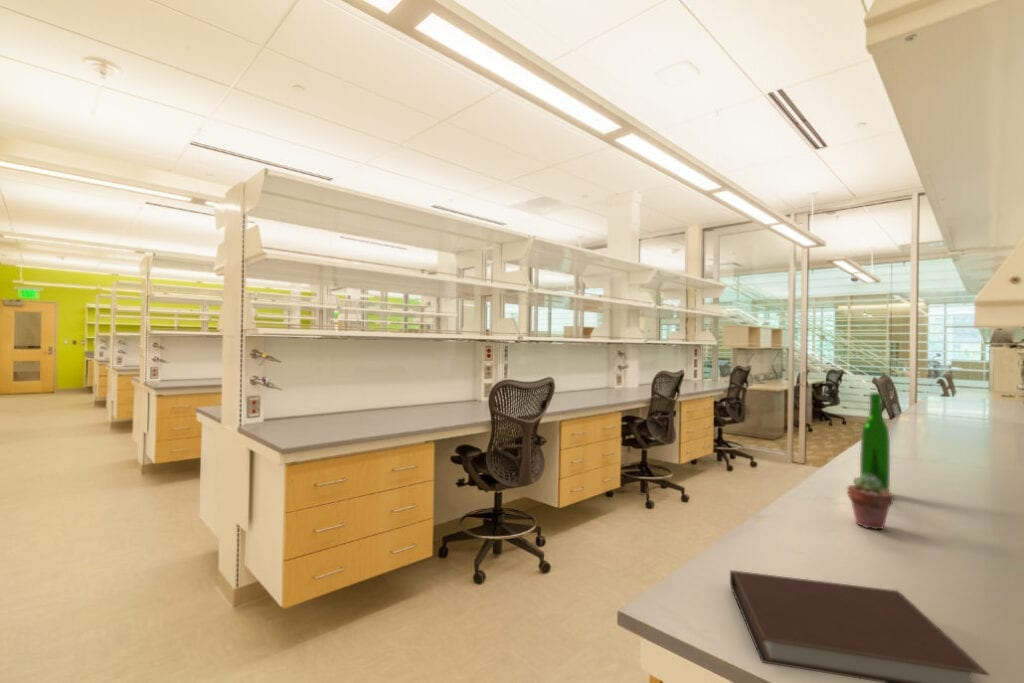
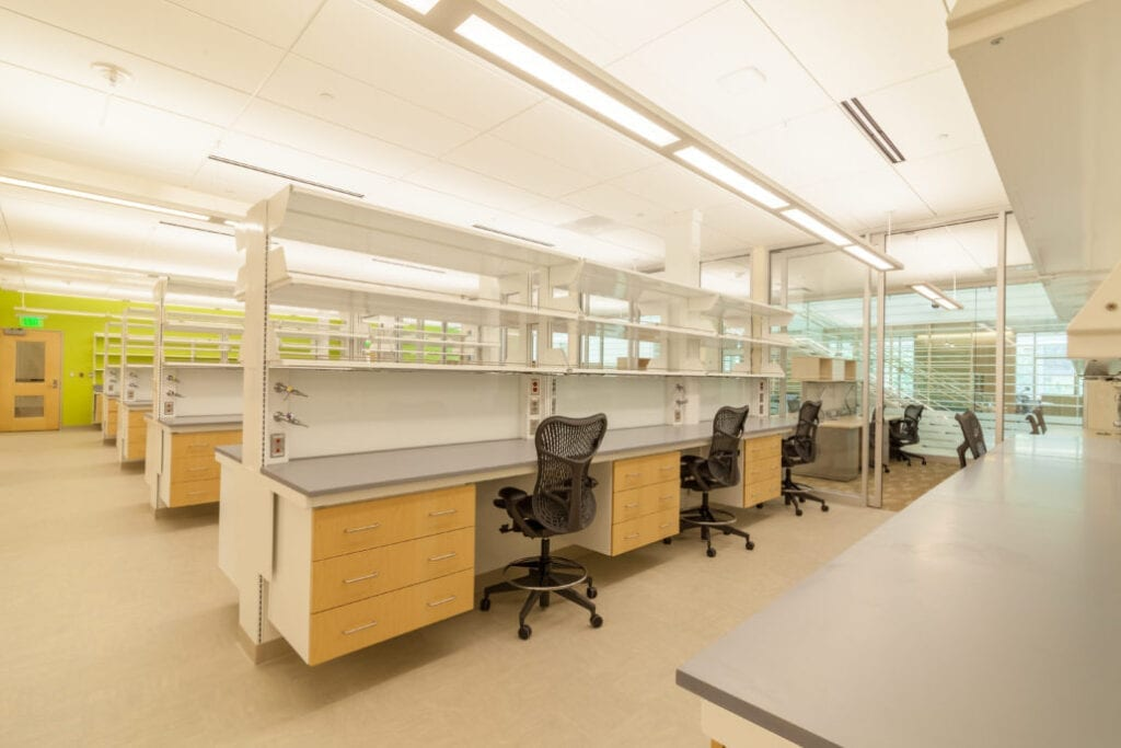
- wine bottle (875, 442)
- potted succulent (869, 499)
- notebook (835, 621)
